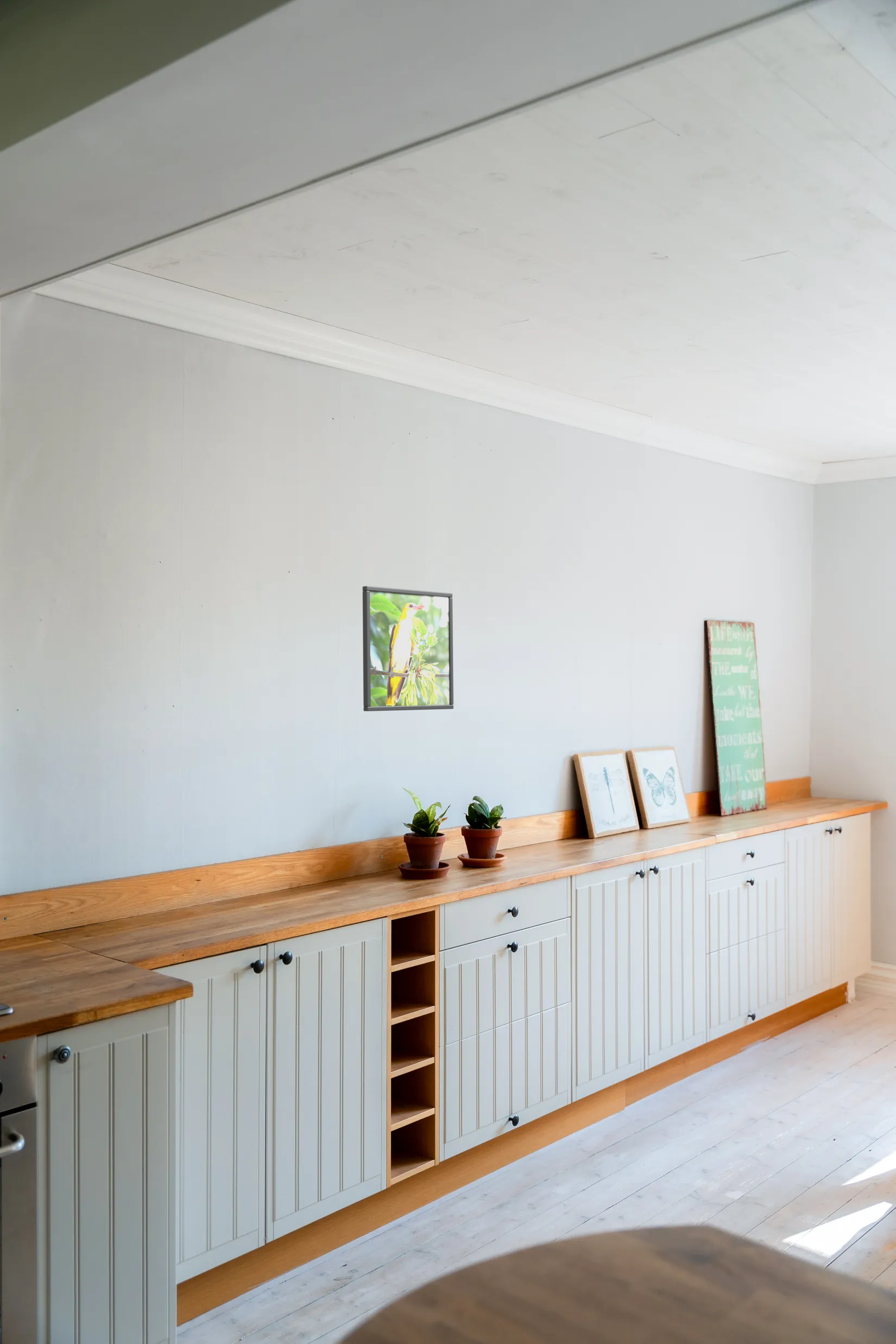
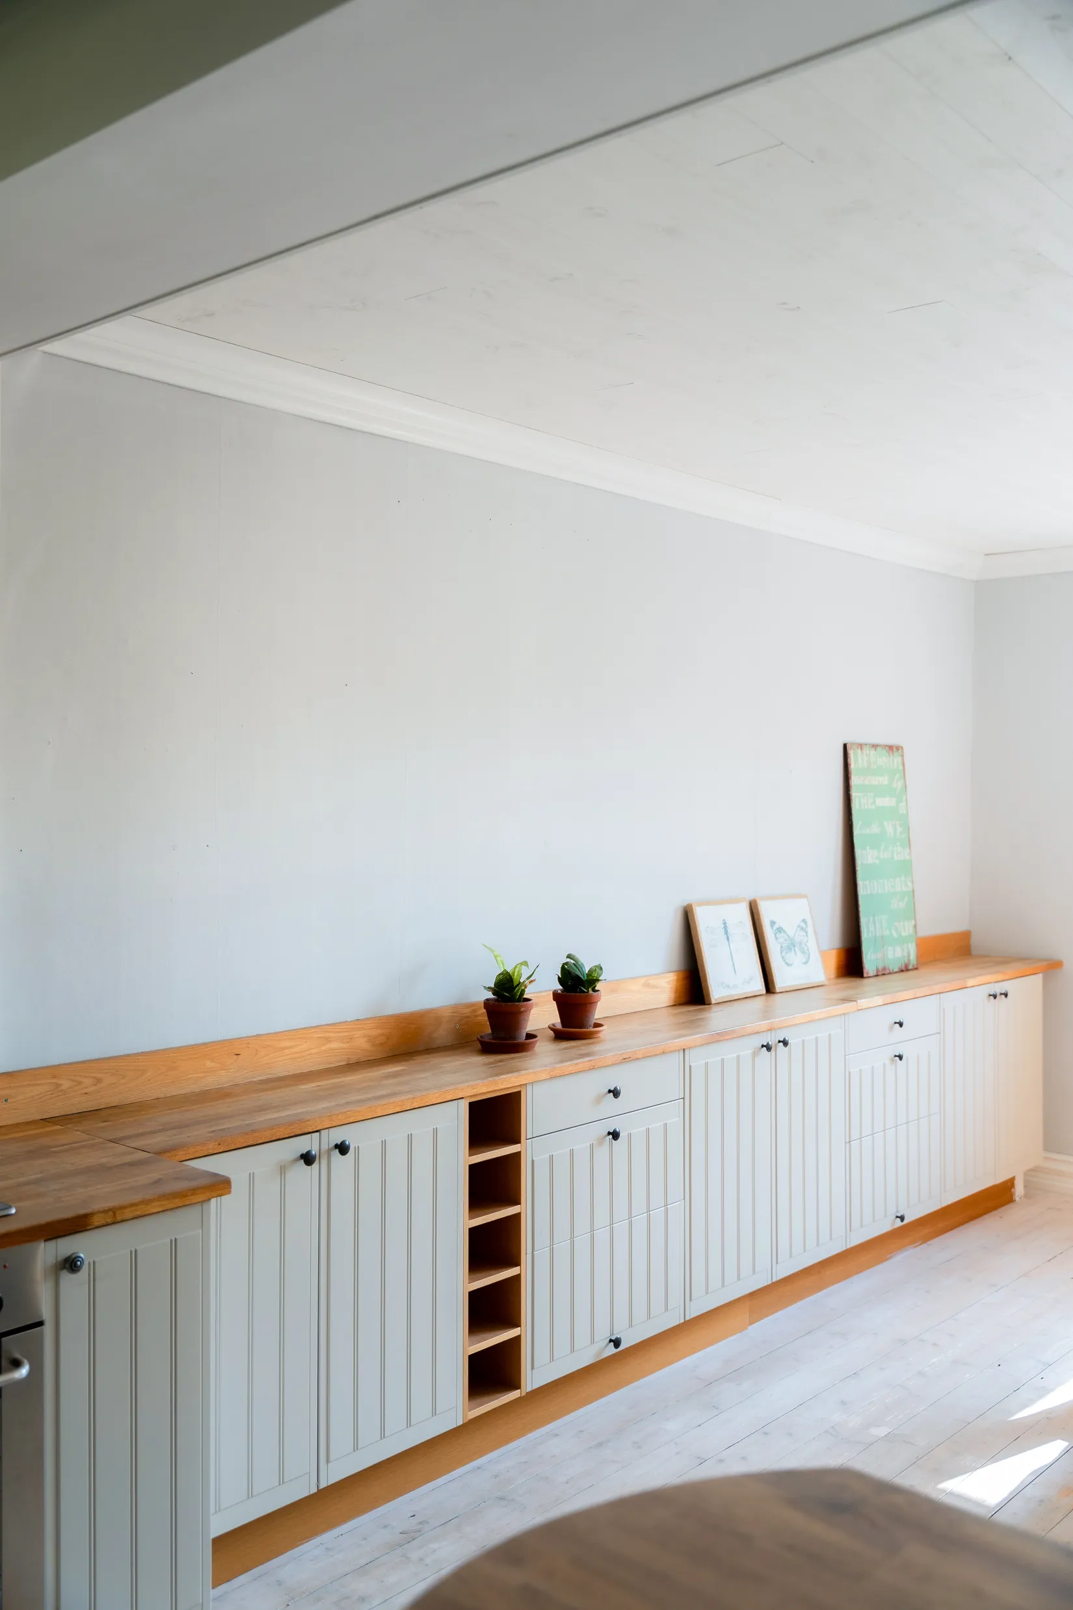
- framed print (409, 649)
